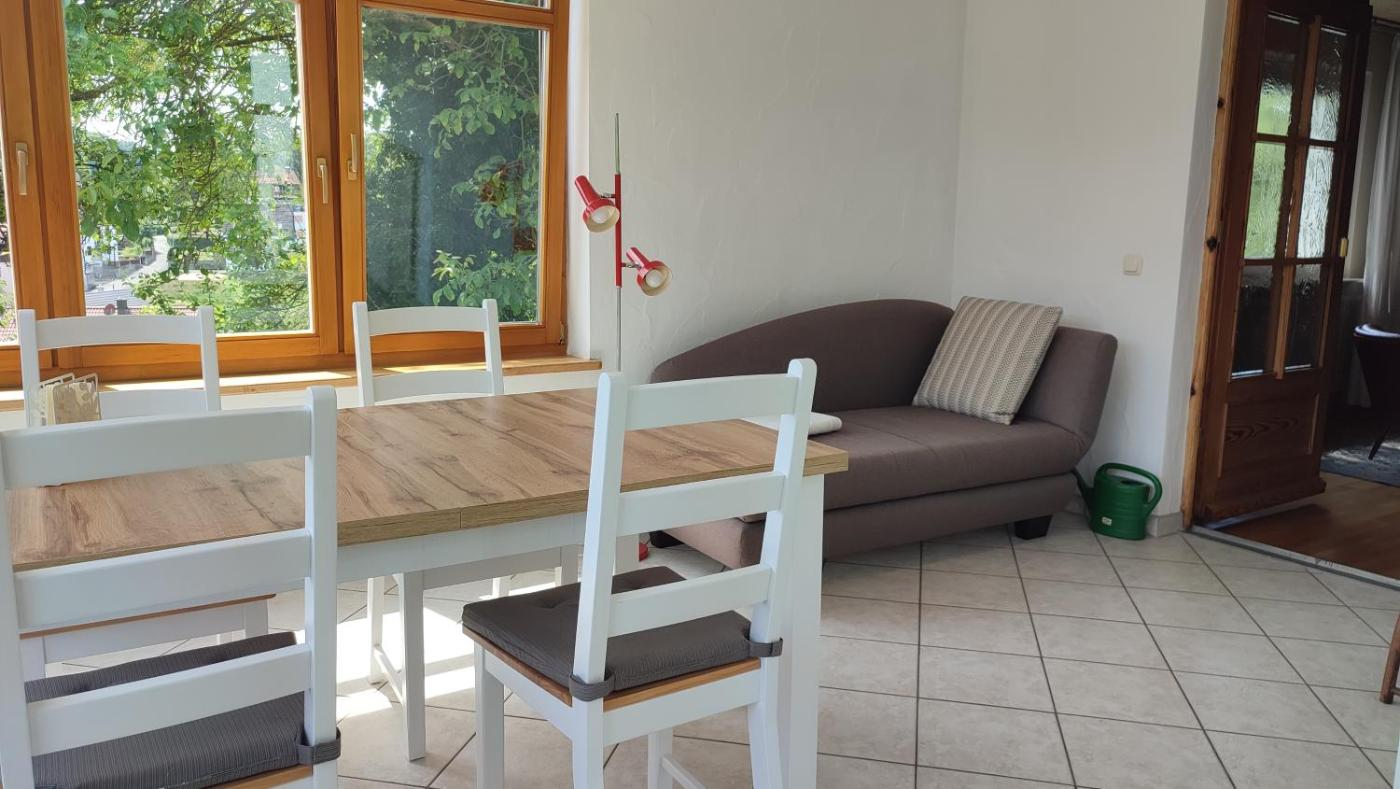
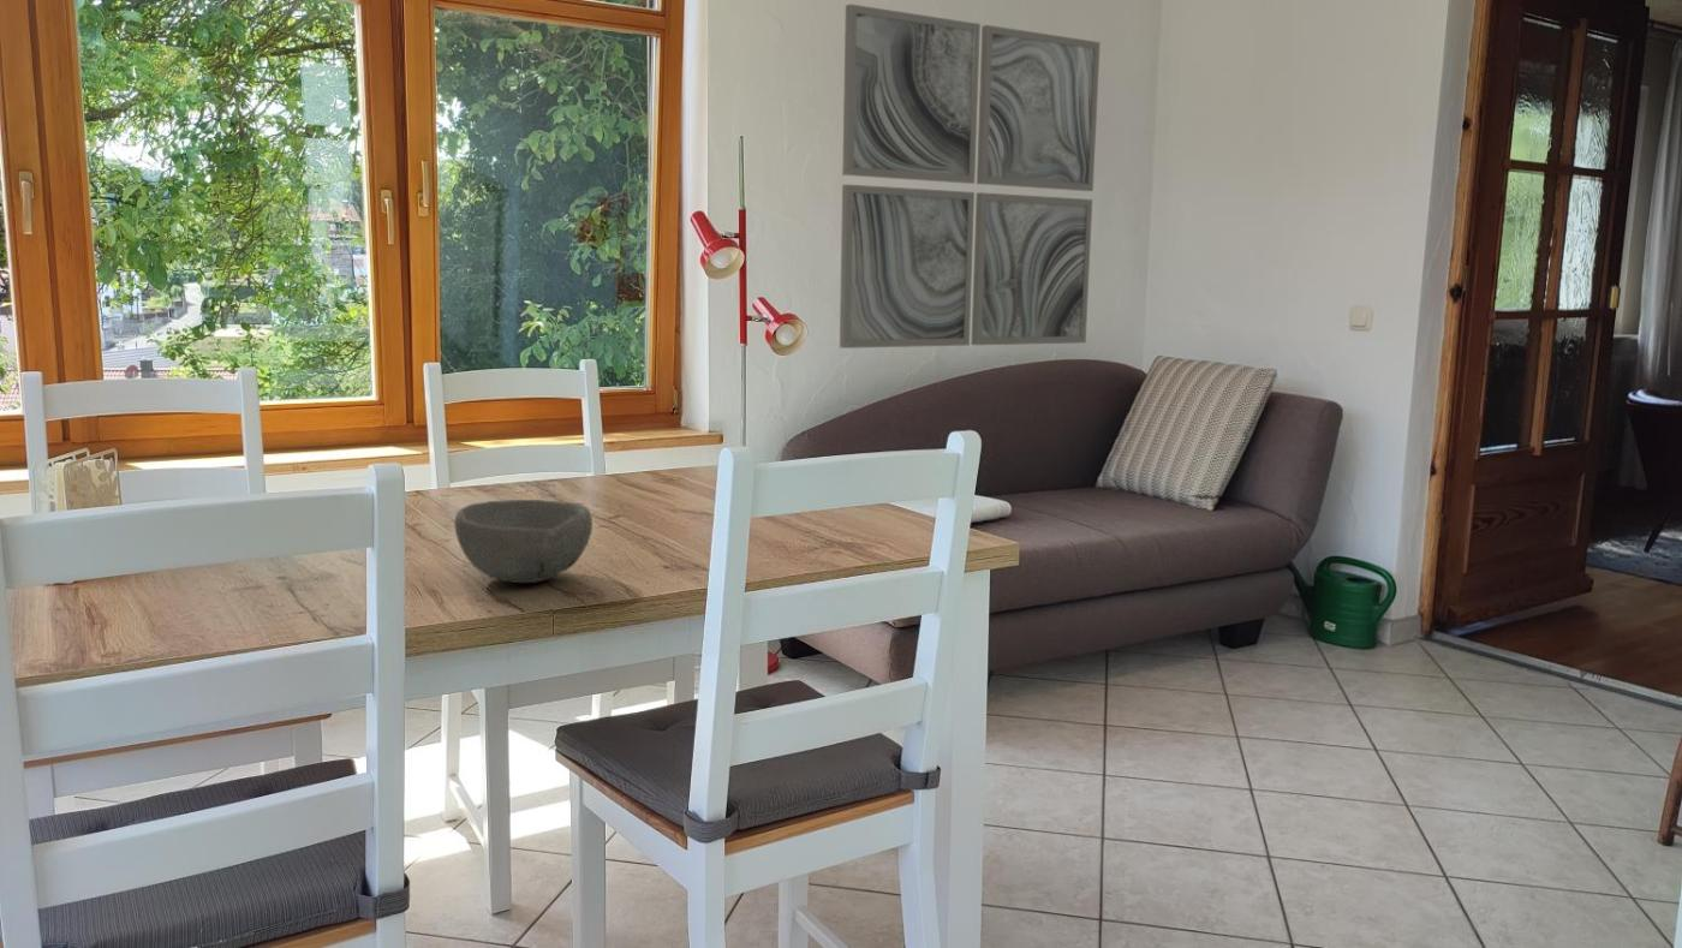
+ bowl (524, 543)
+ wall art (973, 192)
